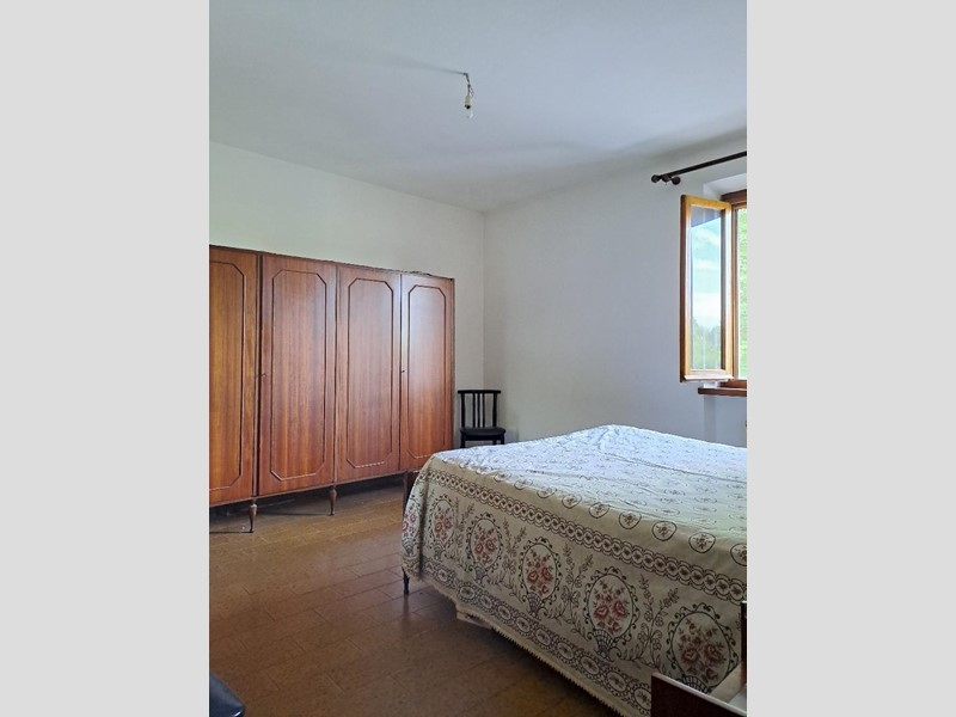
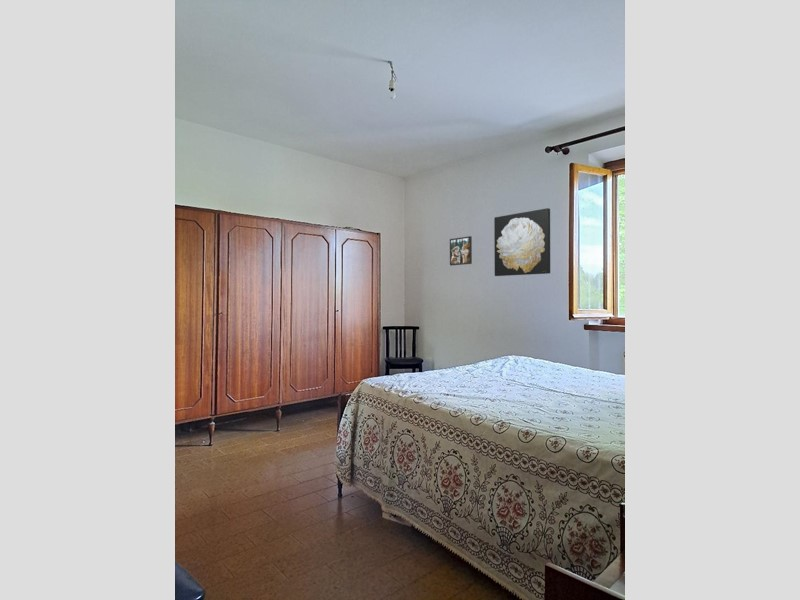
+ wall art (521, 244)
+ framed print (460, 251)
